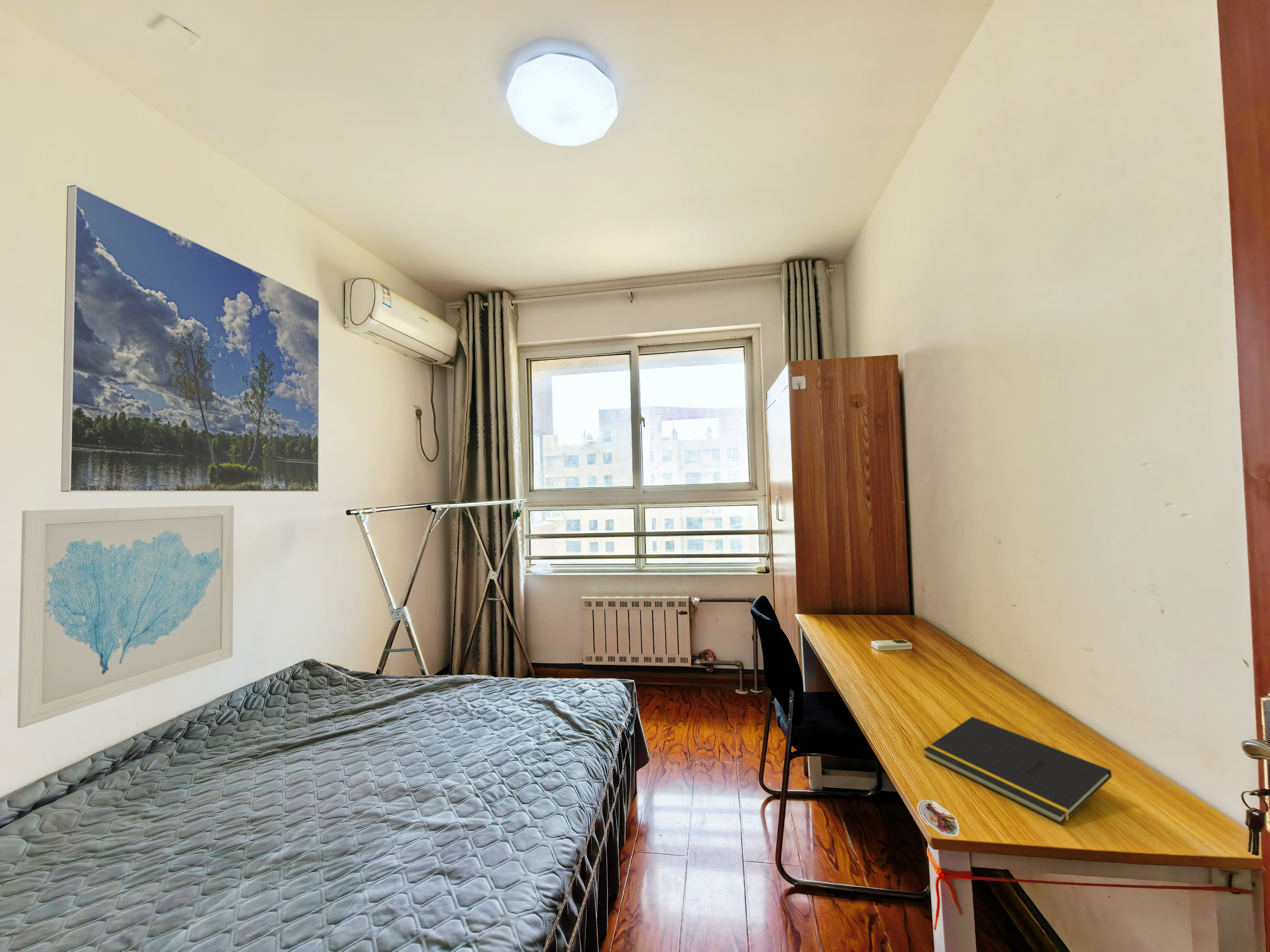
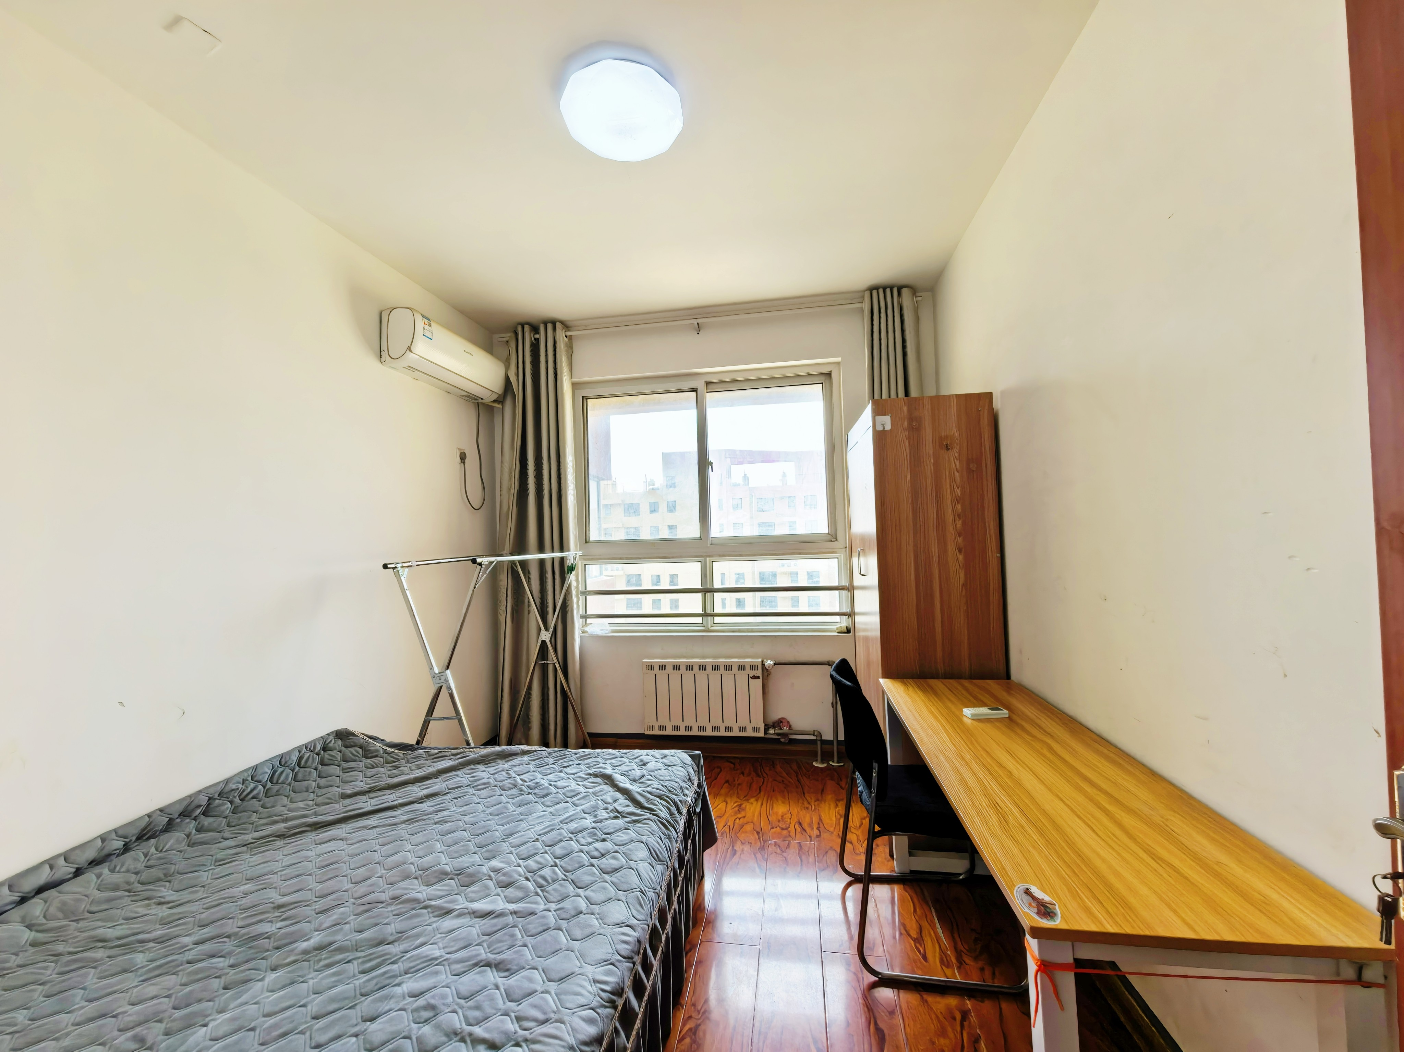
- wall art (145, 596)
- notepad (1010, 762)
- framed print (221, 373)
